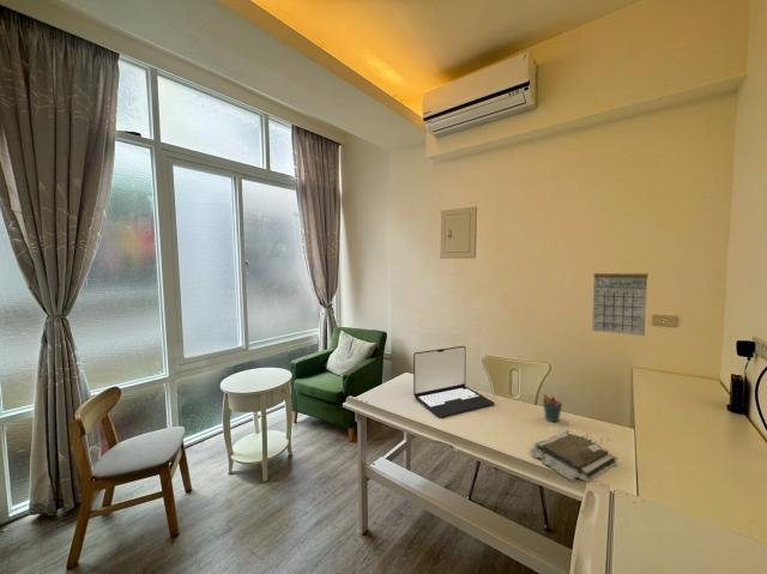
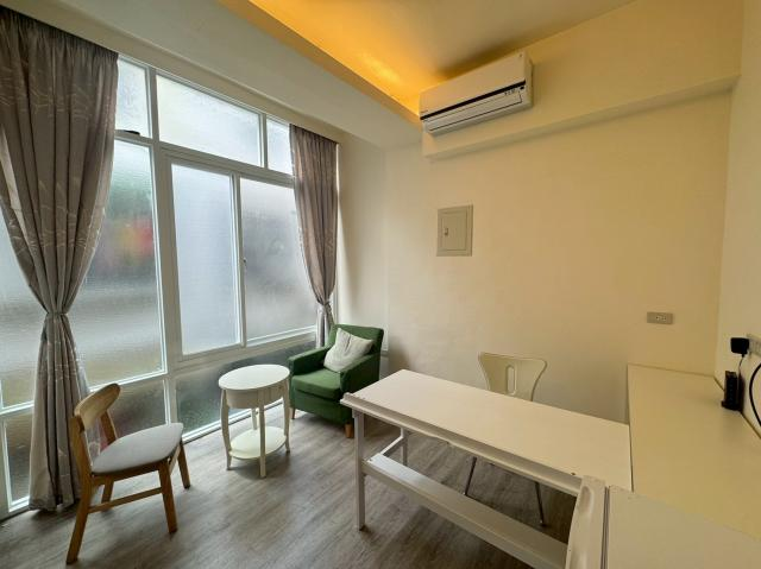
- calendar (618, 296)
- laptop (453, 377)
- pen holder (551, 406)
- book (572, 446)
